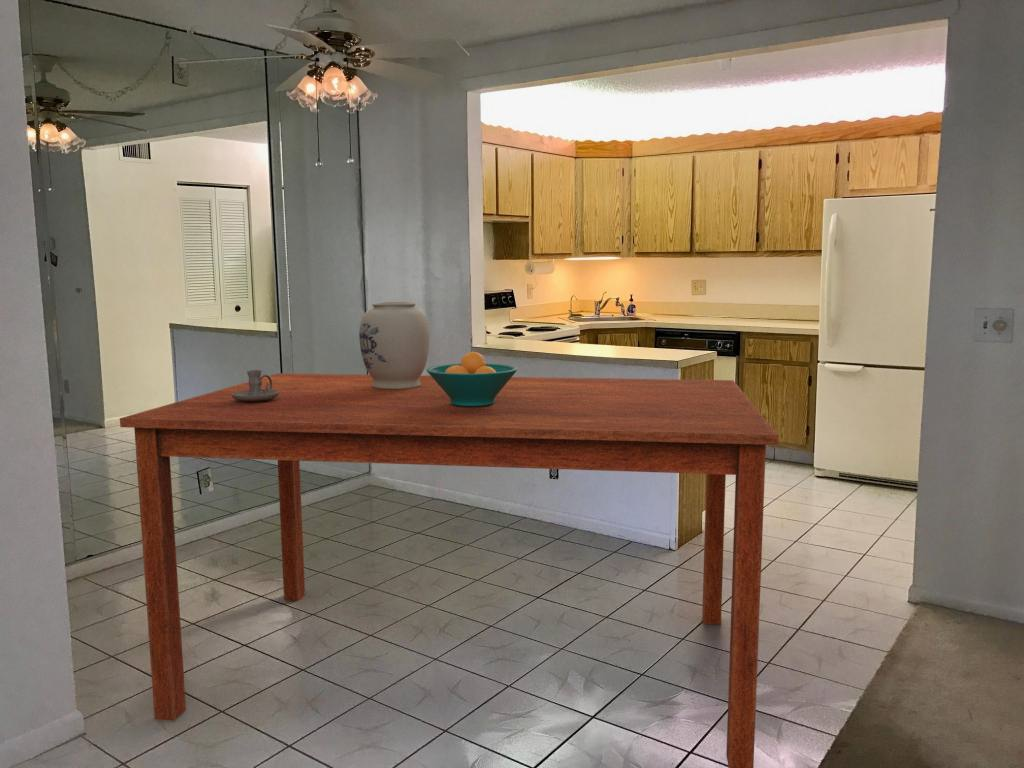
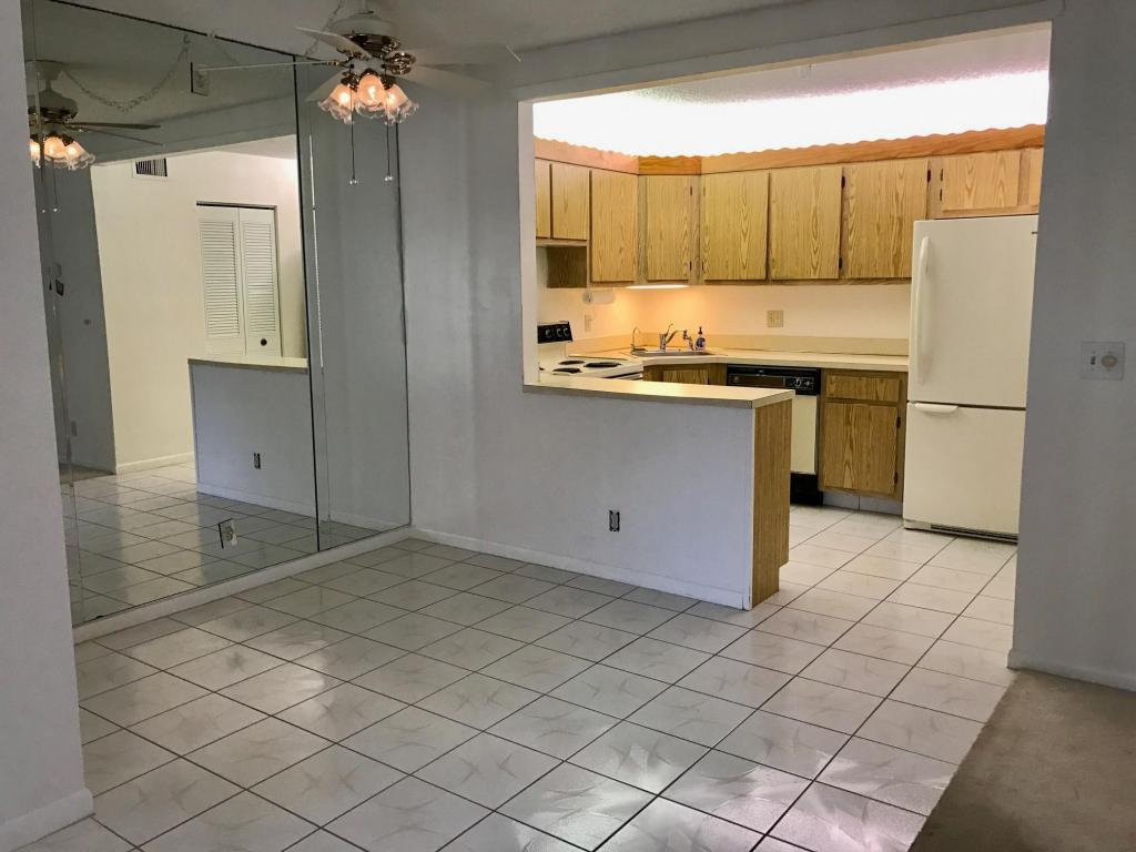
- candle holder (257, 384)
- fruit bowl (472, 377)
- dining table (477, 466)
- vase (395, 344)
